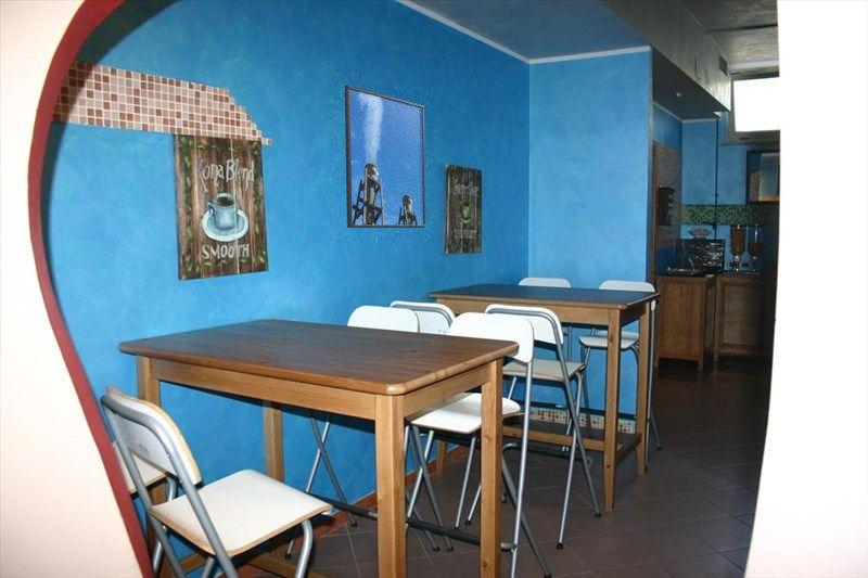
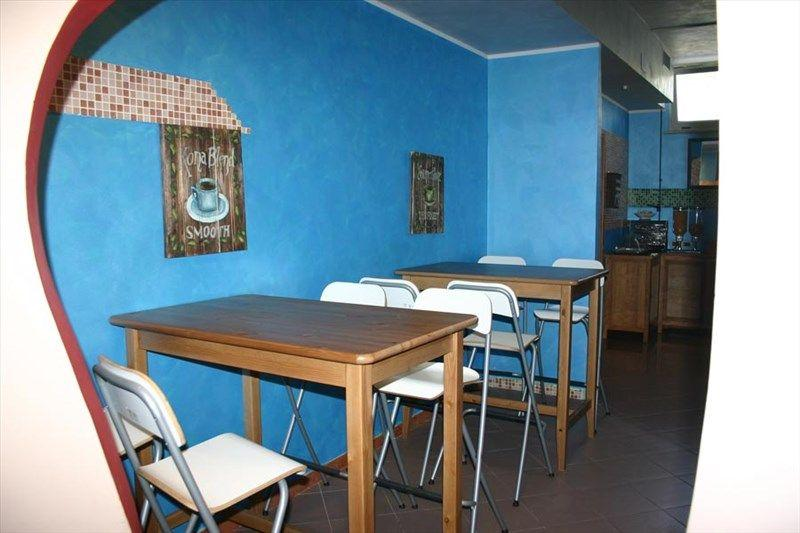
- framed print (387, 162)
